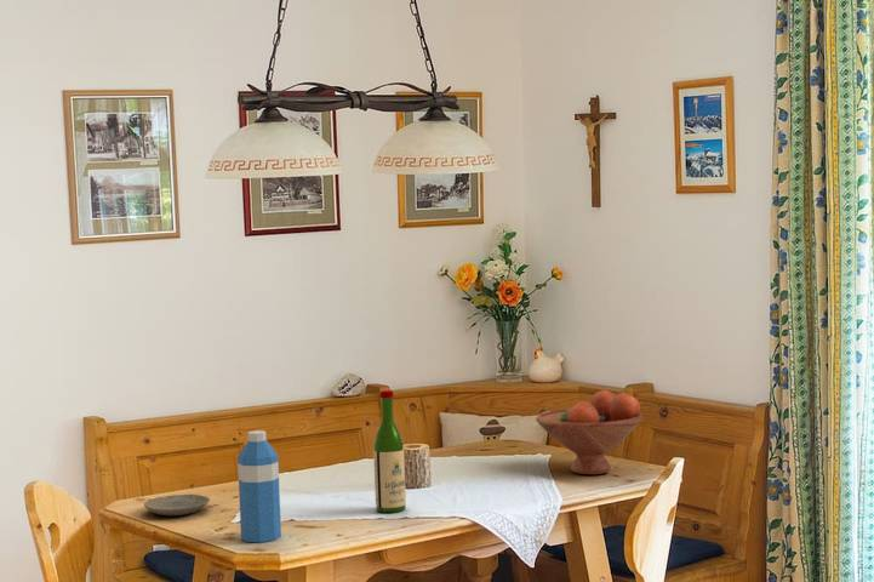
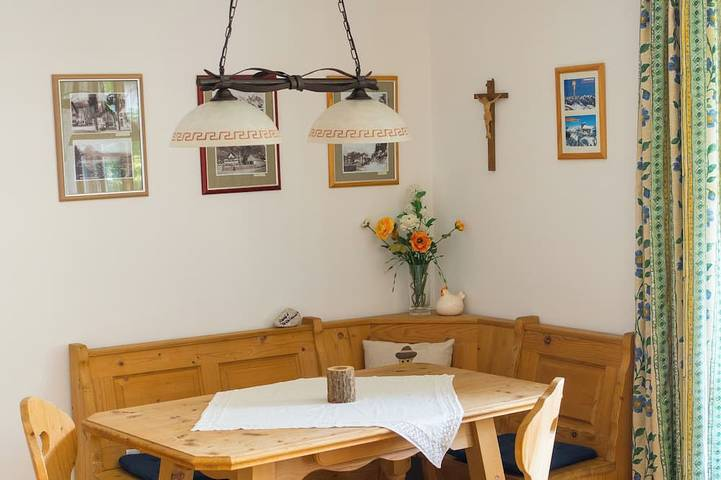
- fruit bowl (589, 432)
- plate (177, 507)
- wine bottle (388, 450)
- water bottle (258, 485)
